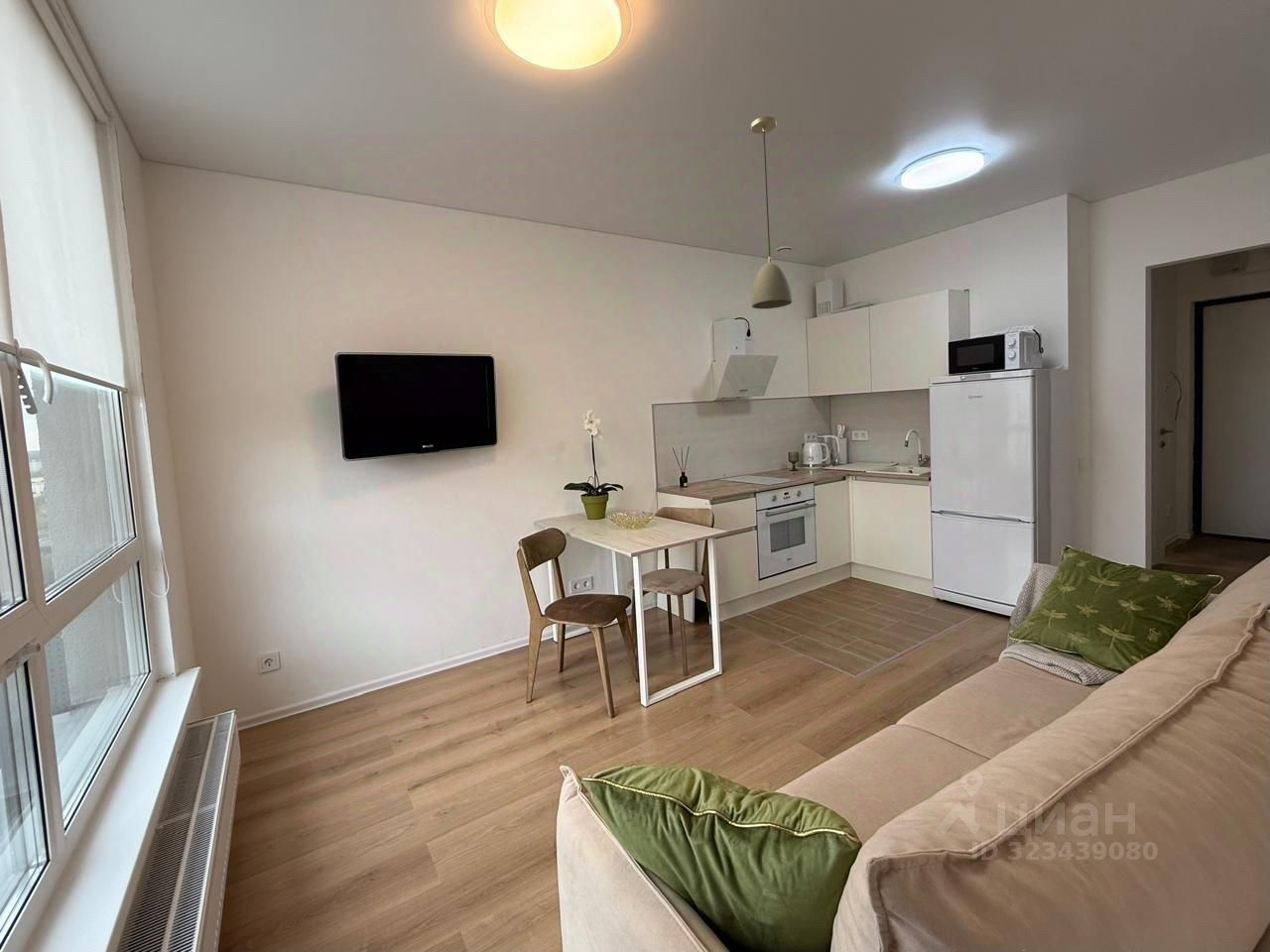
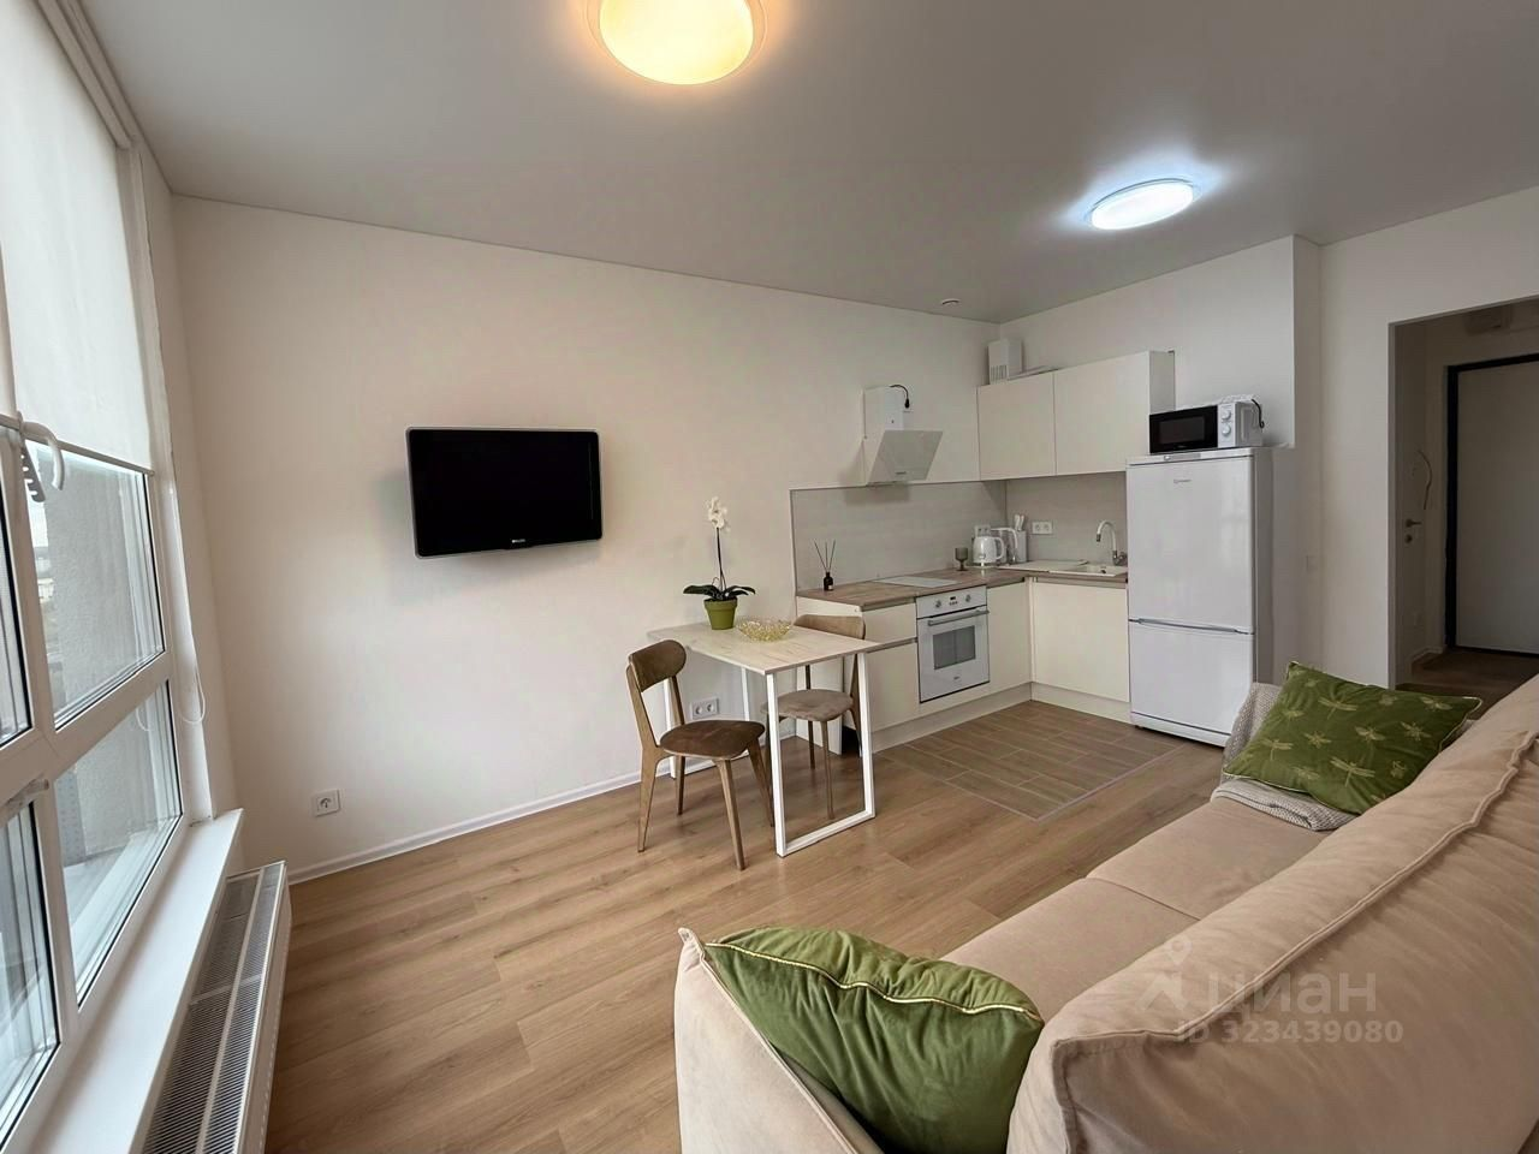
- light fixture (767, 214)
